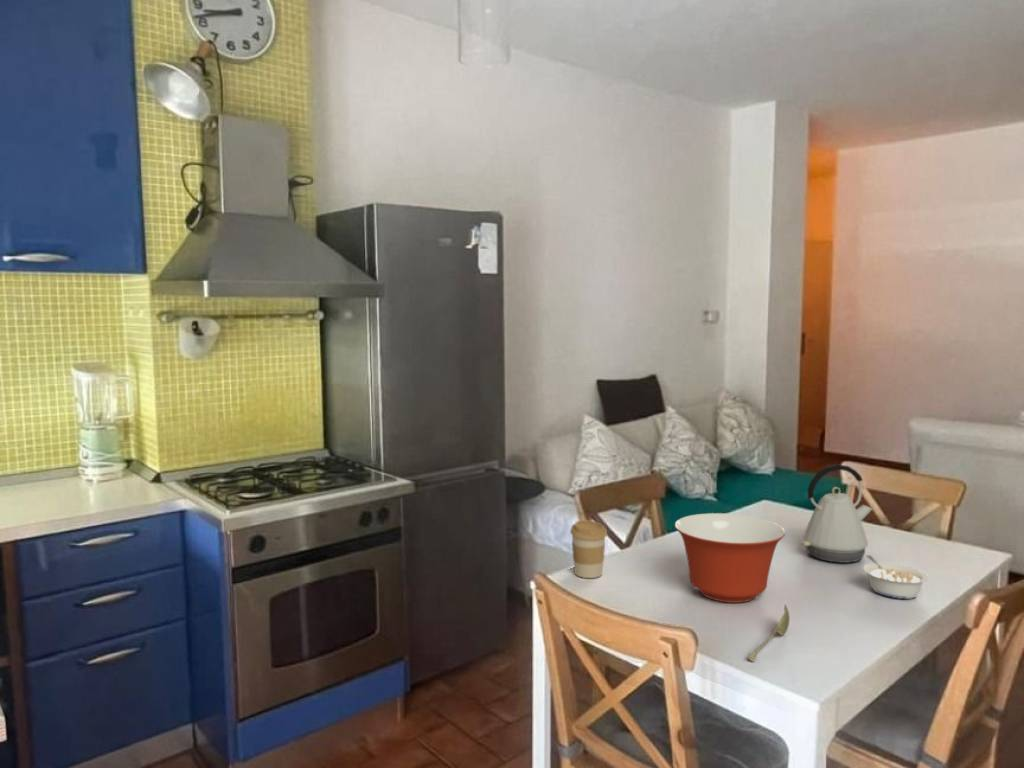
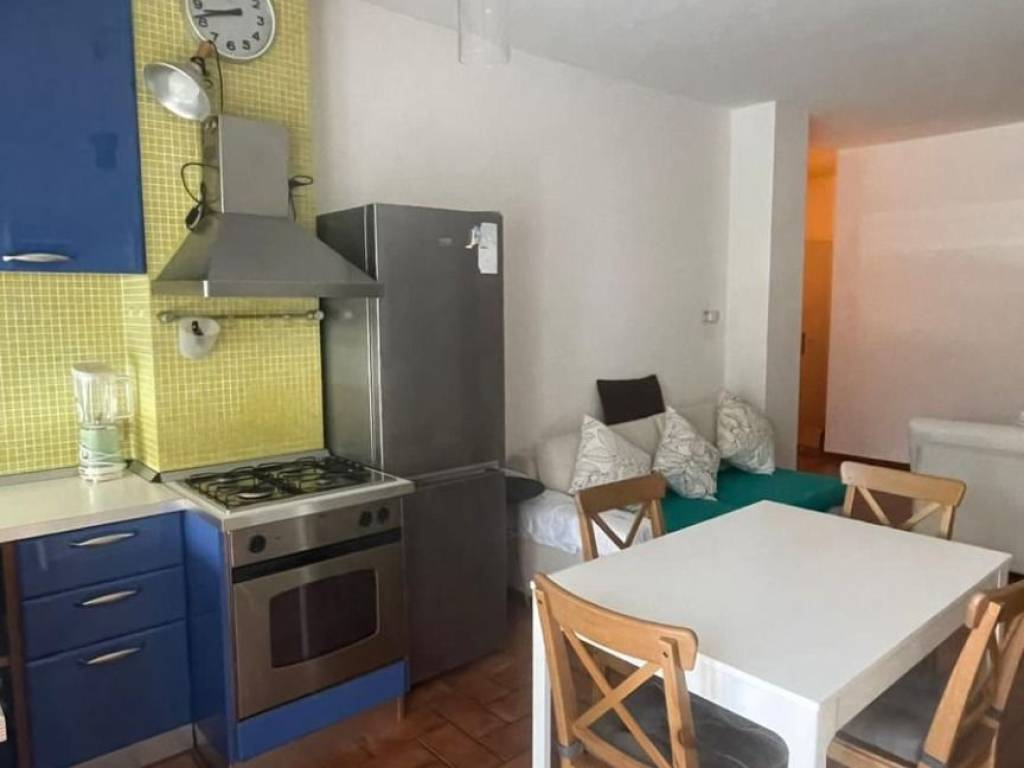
- legume (892, 579)
- kettle (838, 510)
- coffee cup (588, 548)
- mixing bowl (728, 560)
- soupspoon (772, 632)
